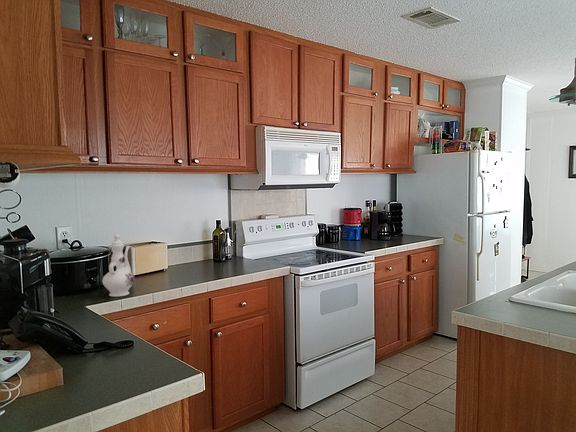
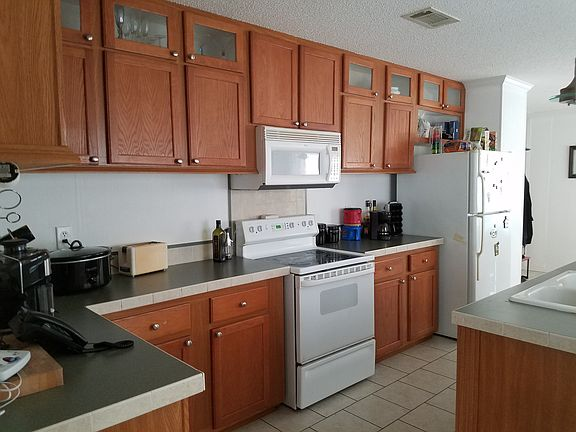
- chinaware (120, 263)
